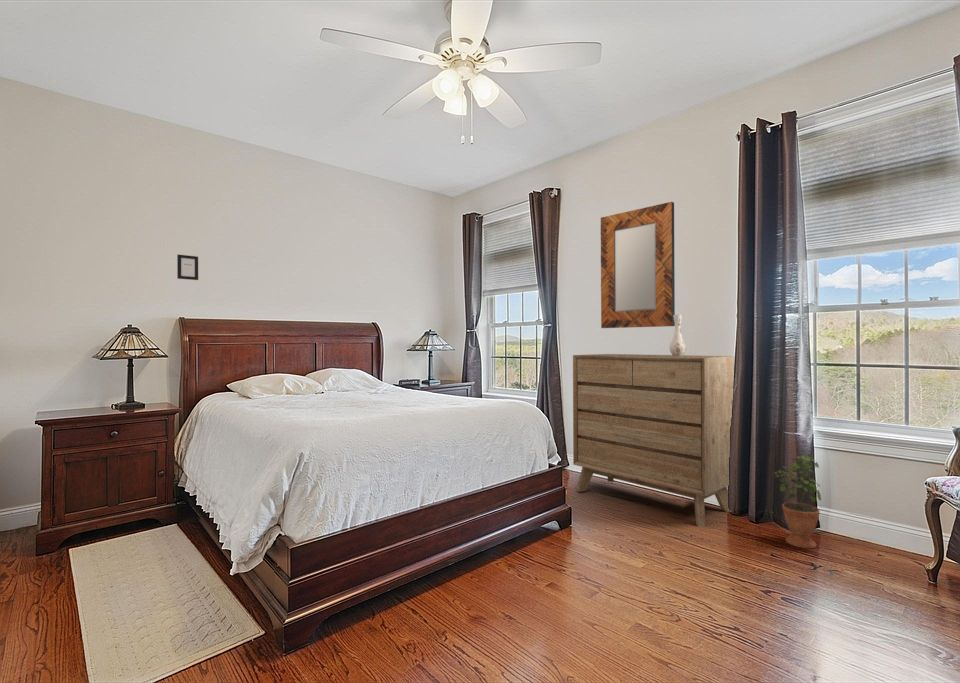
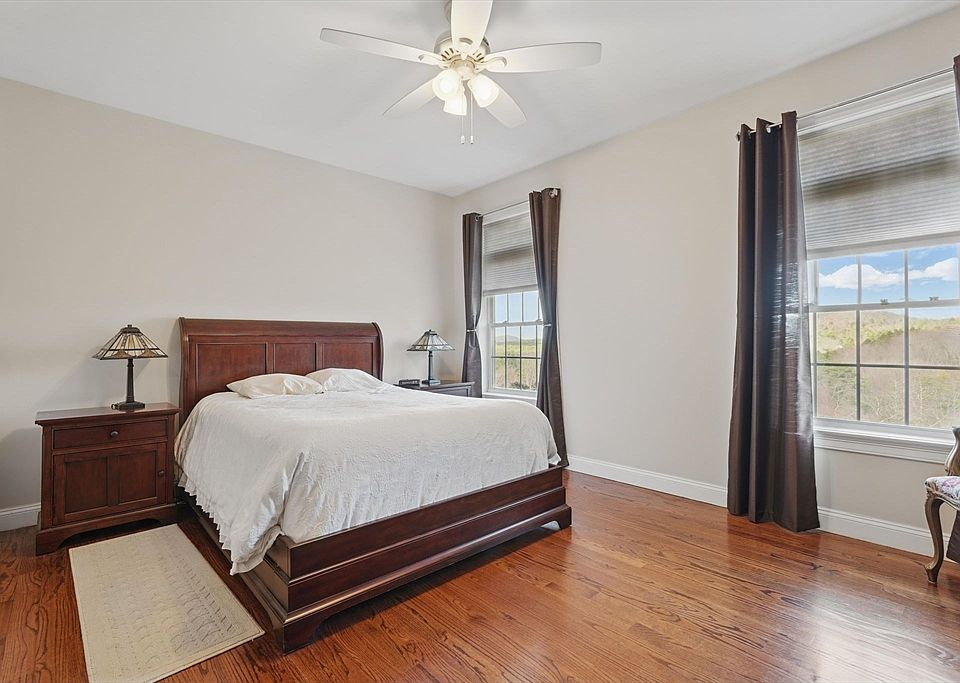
- dresser (649, 427)
- potted plant (796, 497)
- home mirror (635, 268)
- picture frame (187, 267)
- vase (677, 335)
